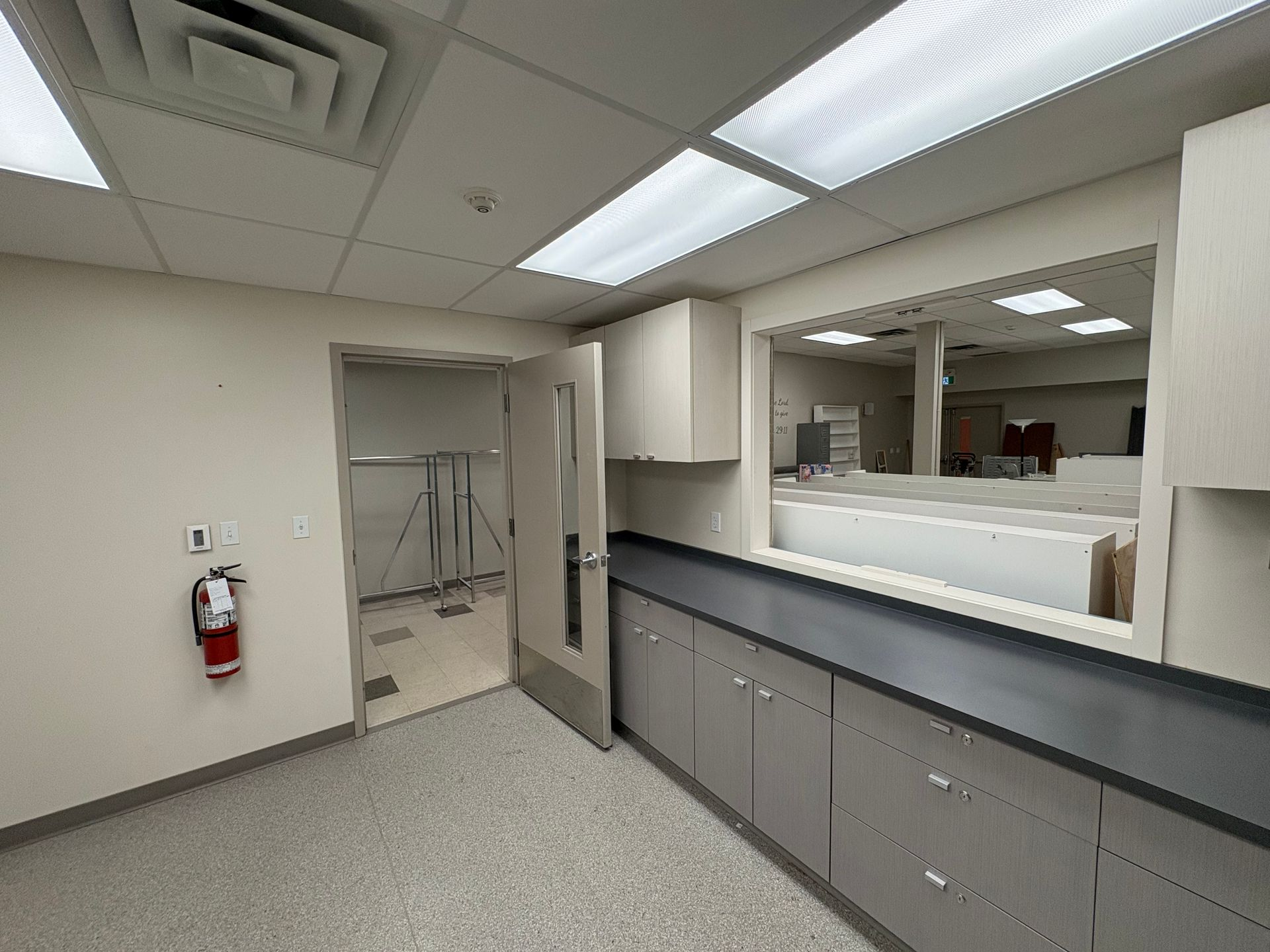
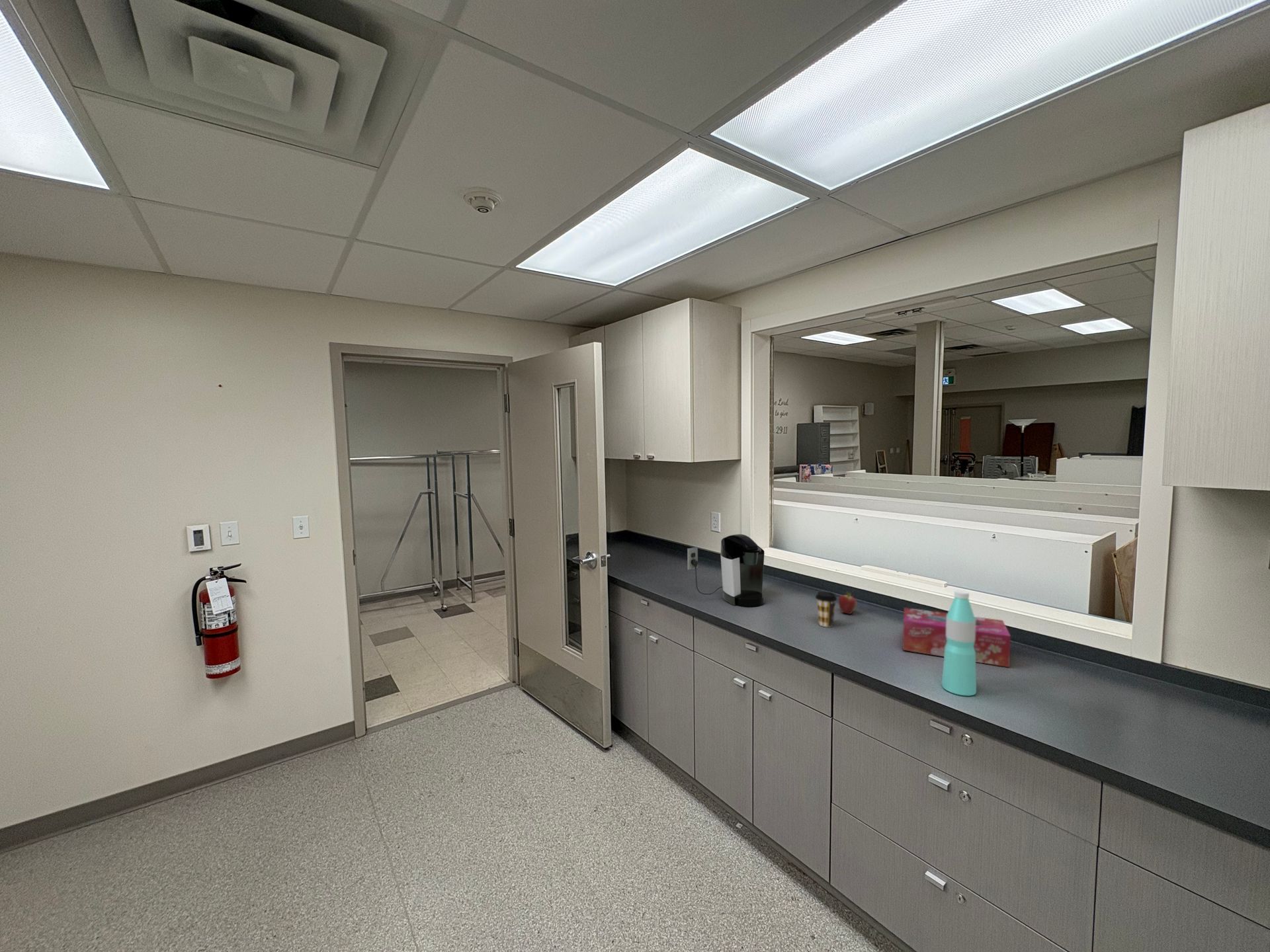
+ tissue box (946, 637)
+ fruit (847, 601)
+ coffee cup (826, 609)
+ water bottle (960, 640)
+ coffee maker (732, 569)
